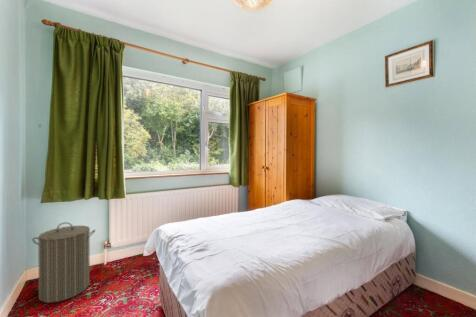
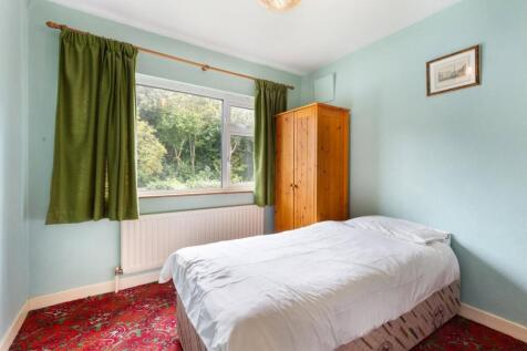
- laundry hamper (65, 256)
